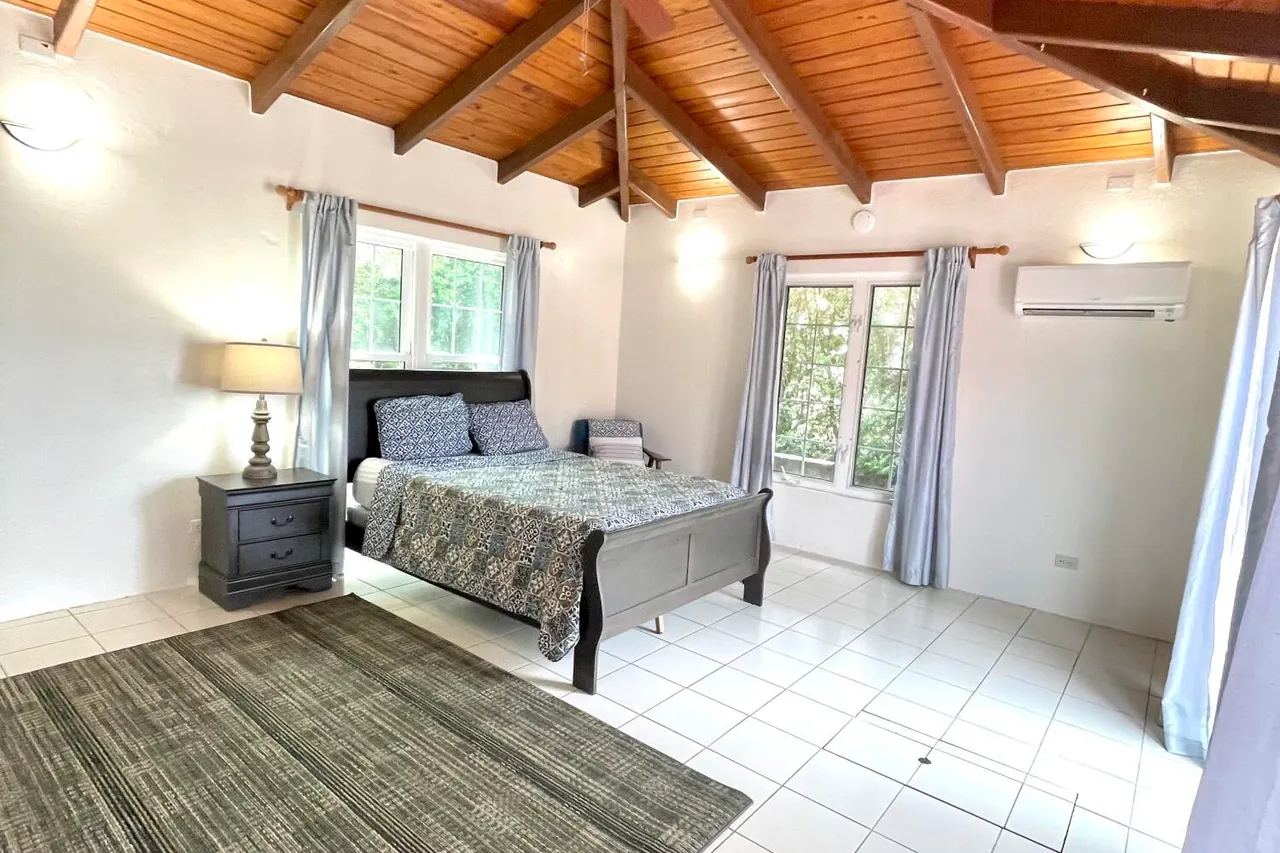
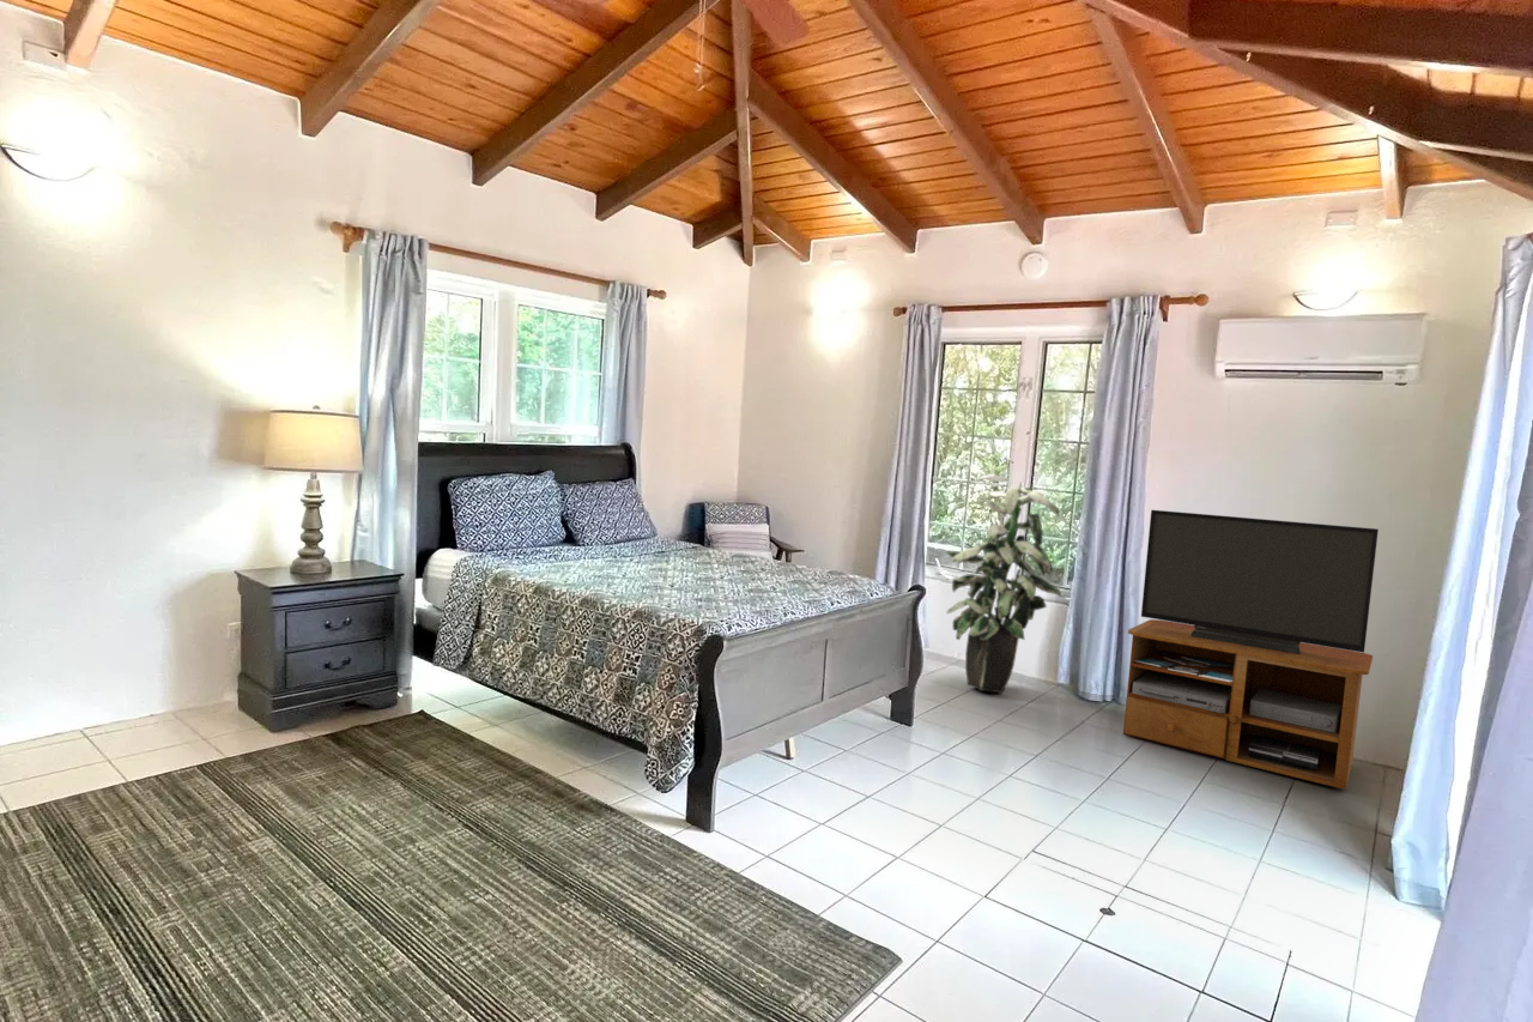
+ indoor plant (996, 582)
+ tv stand (1246, 634)
